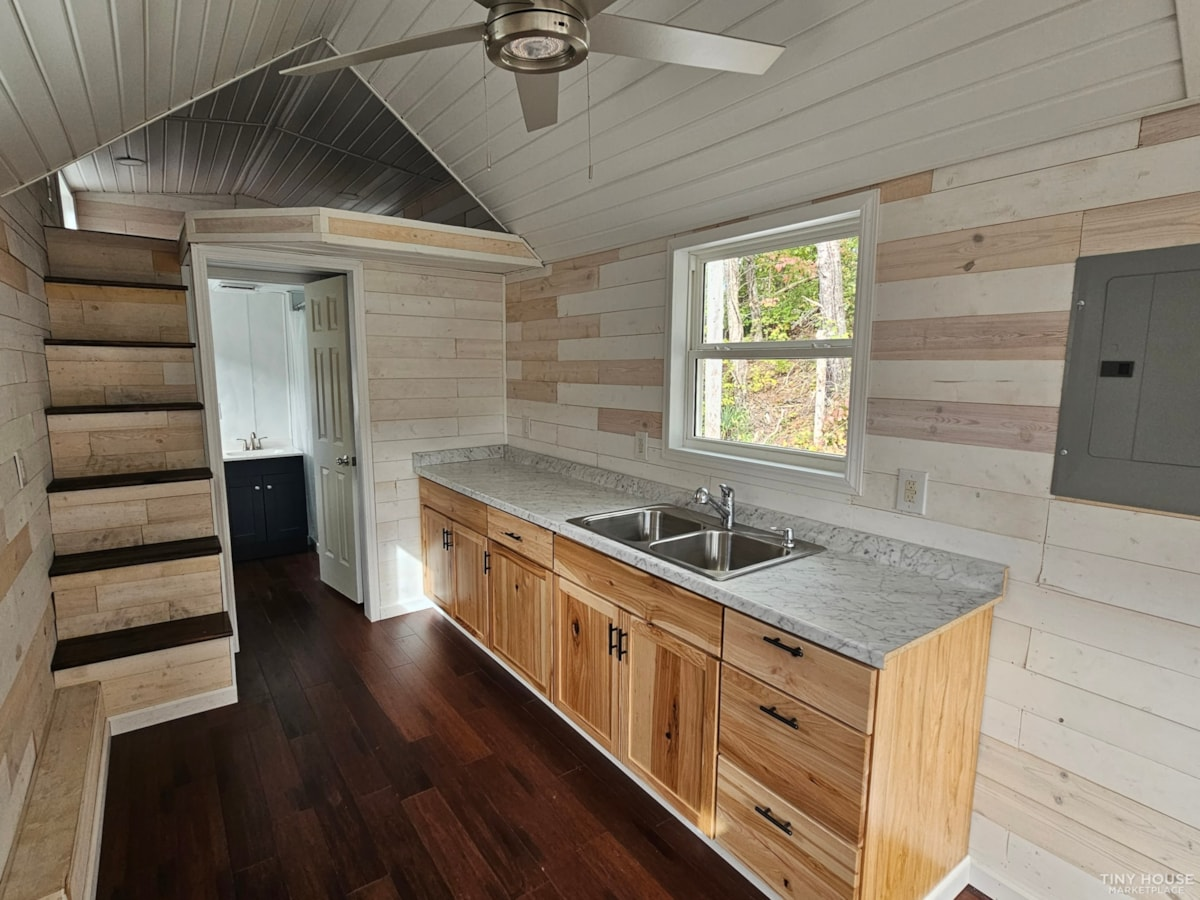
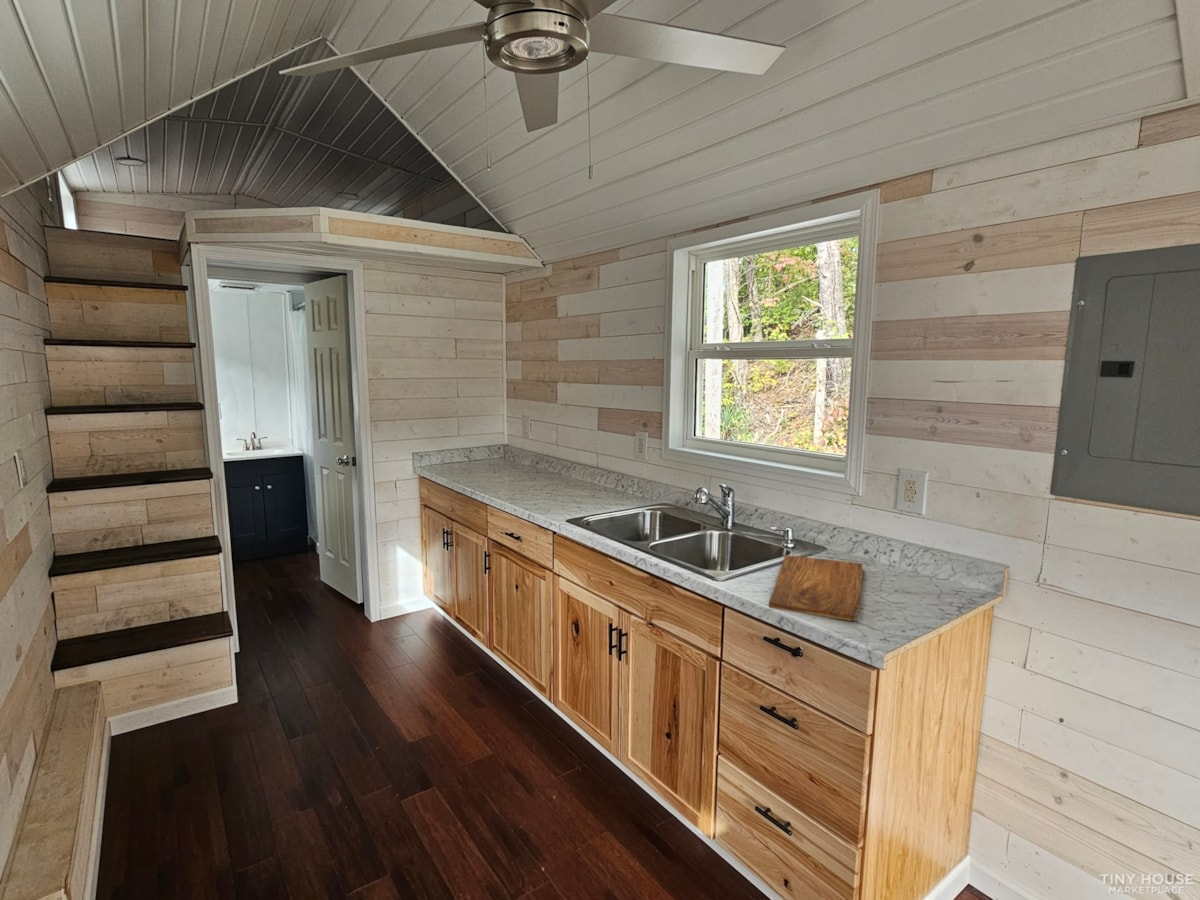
+ cutting board (818, 583)
